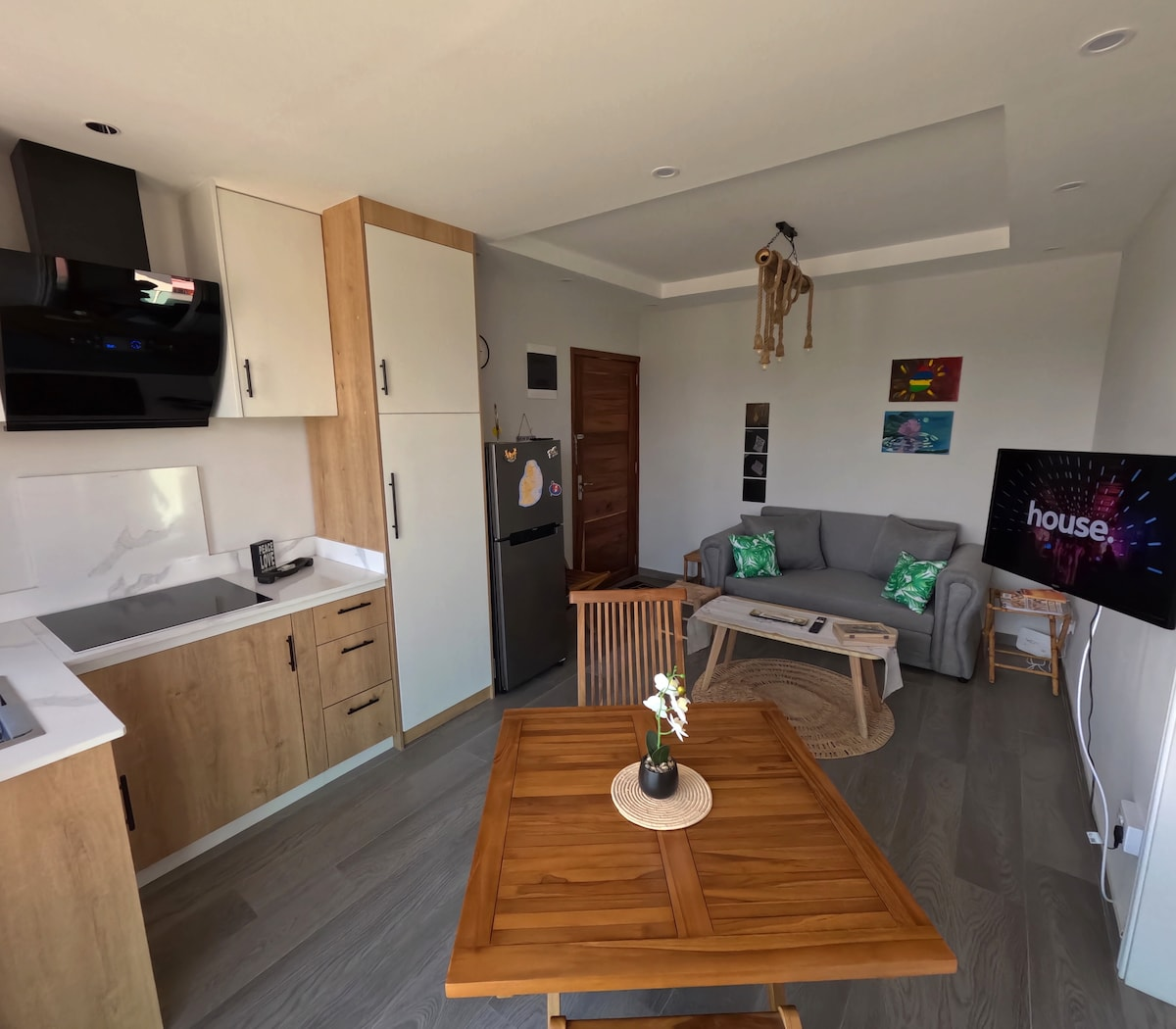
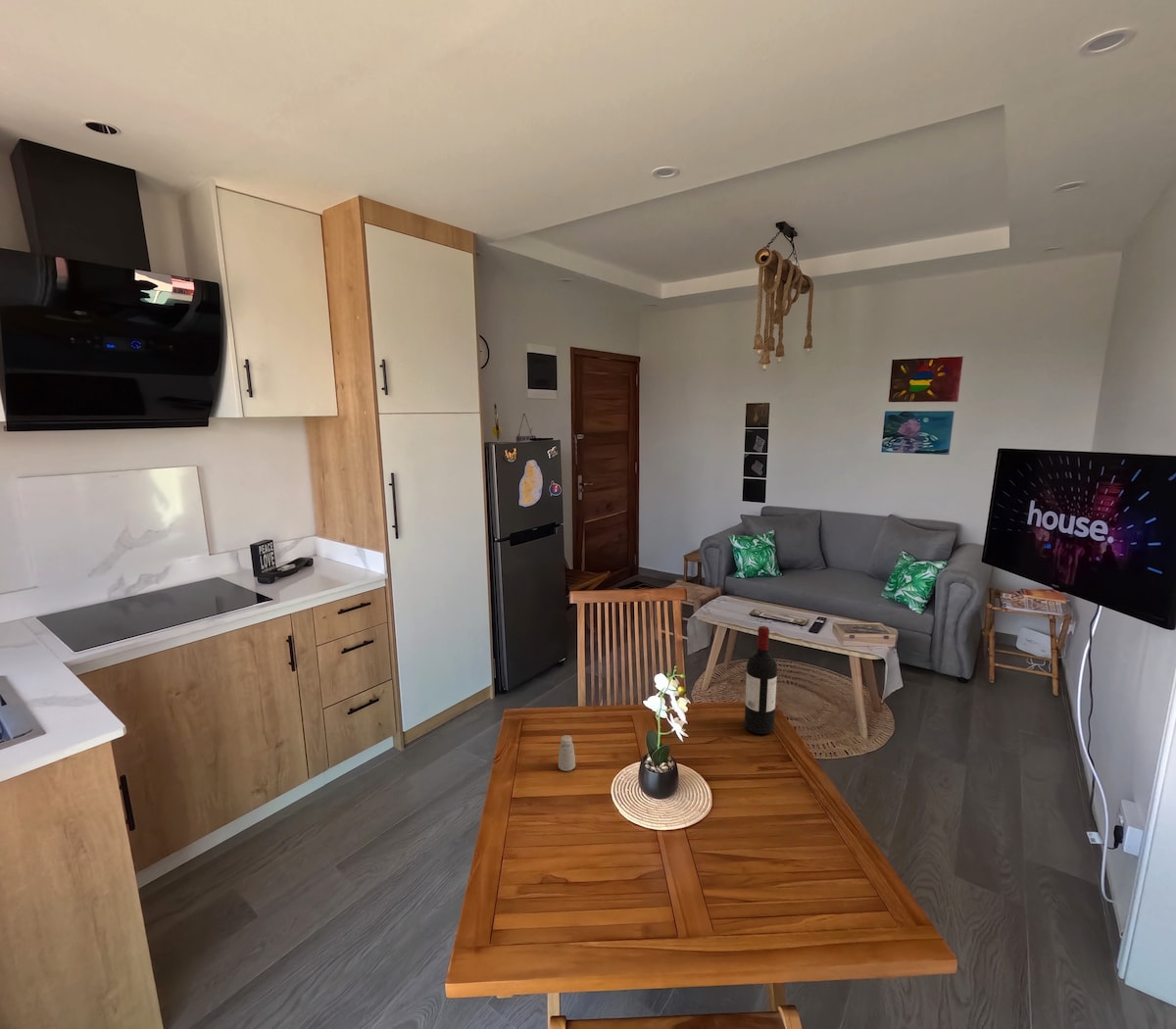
+ wine bottle (760, 678)
+ saltshaker (566, 752)
